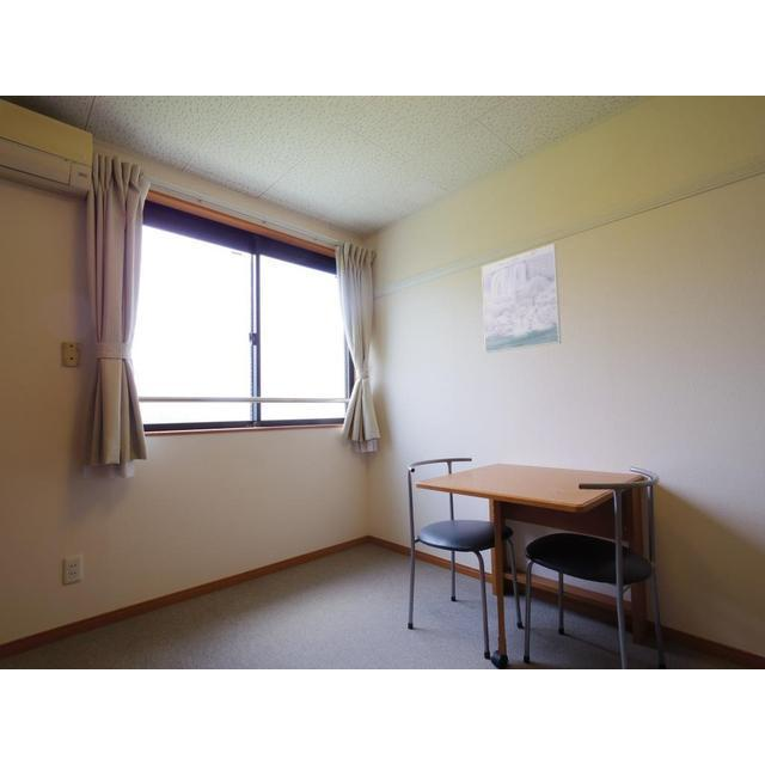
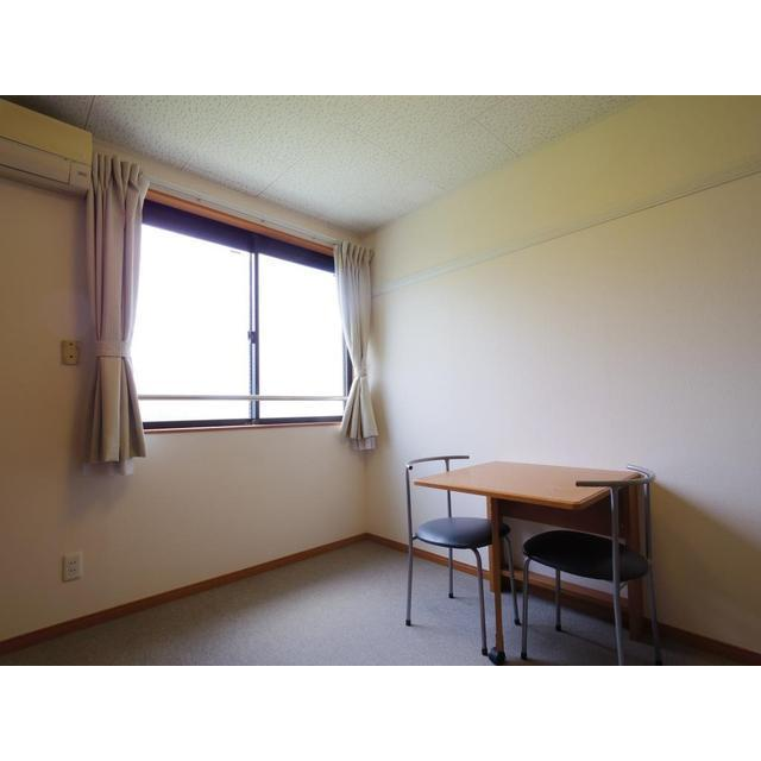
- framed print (518, 301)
